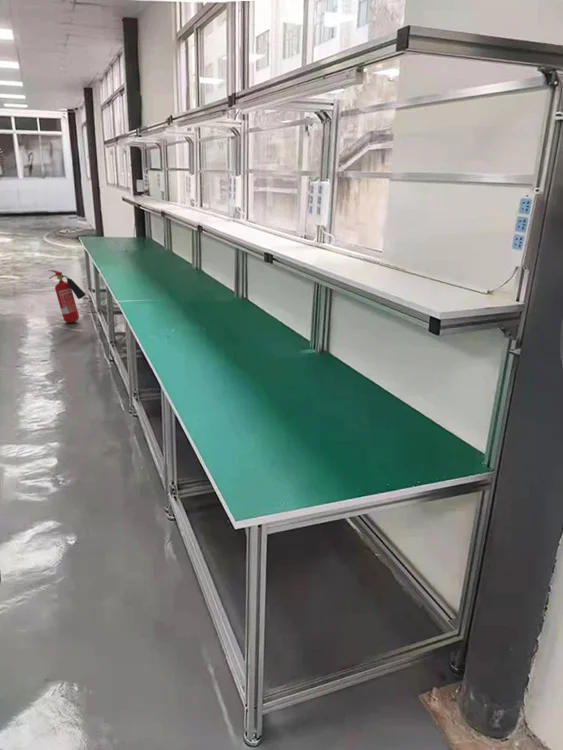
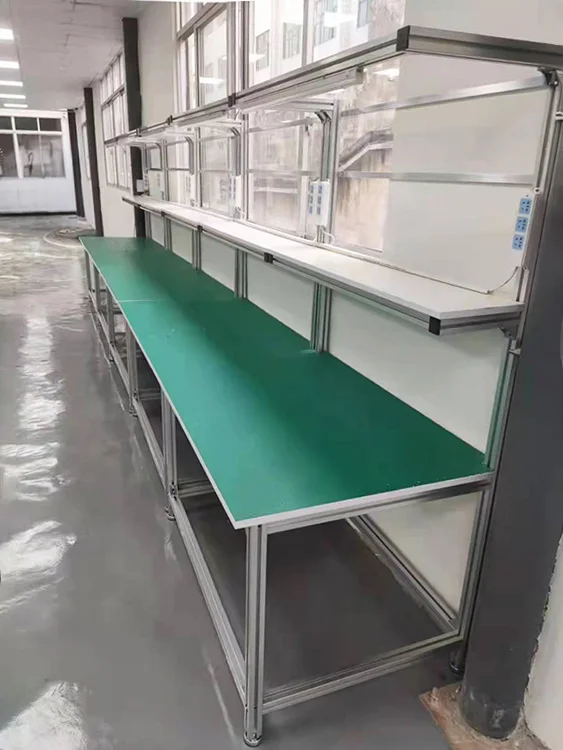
- fire extinguisher (67, 297)
